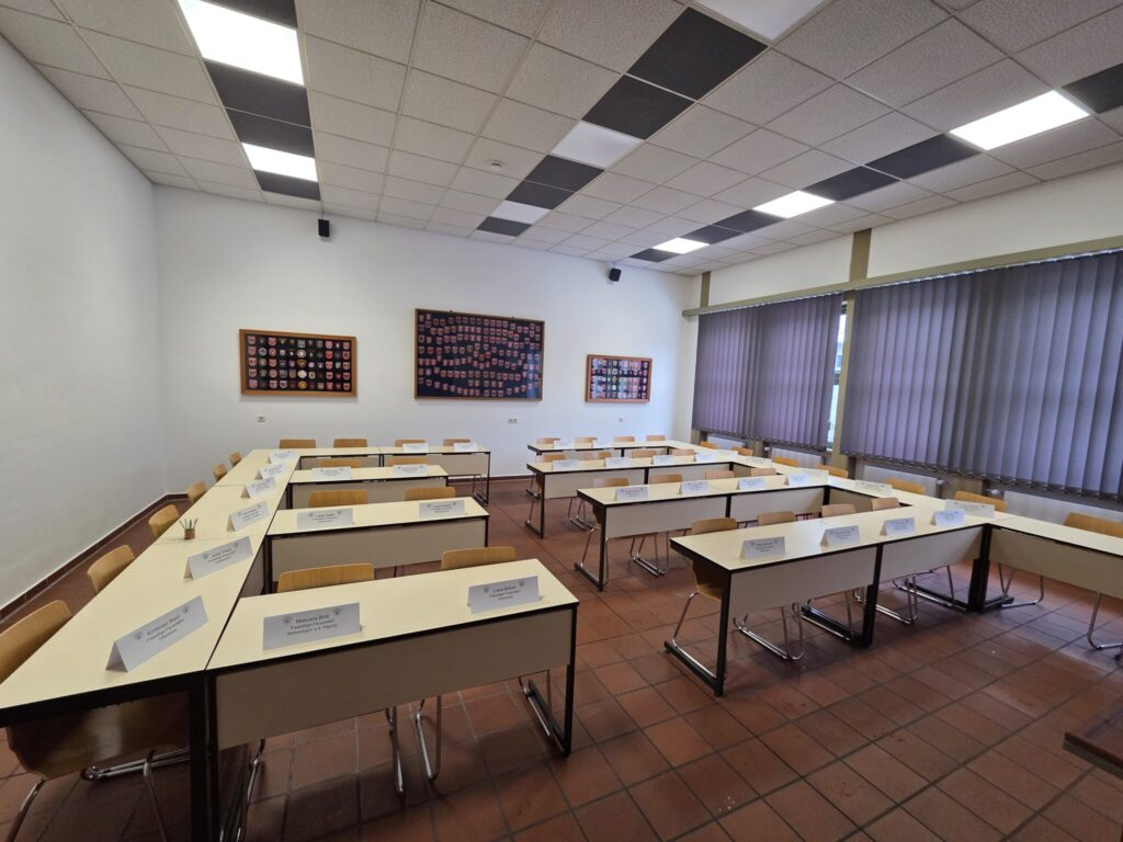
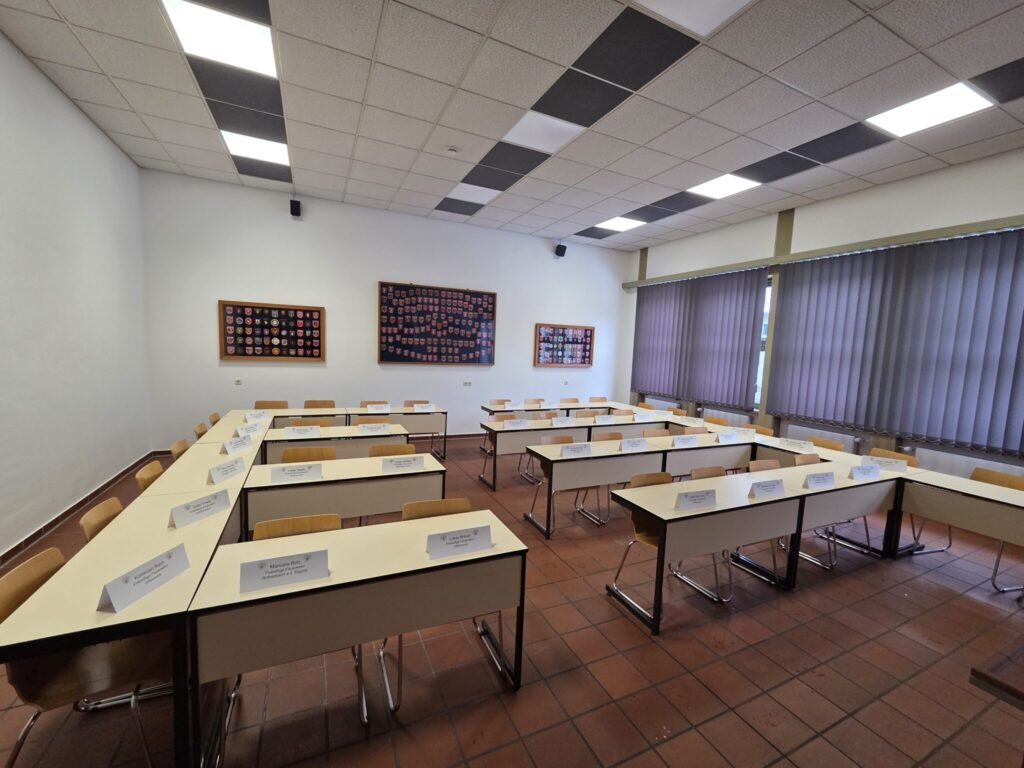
- pencil box (189, 527)
